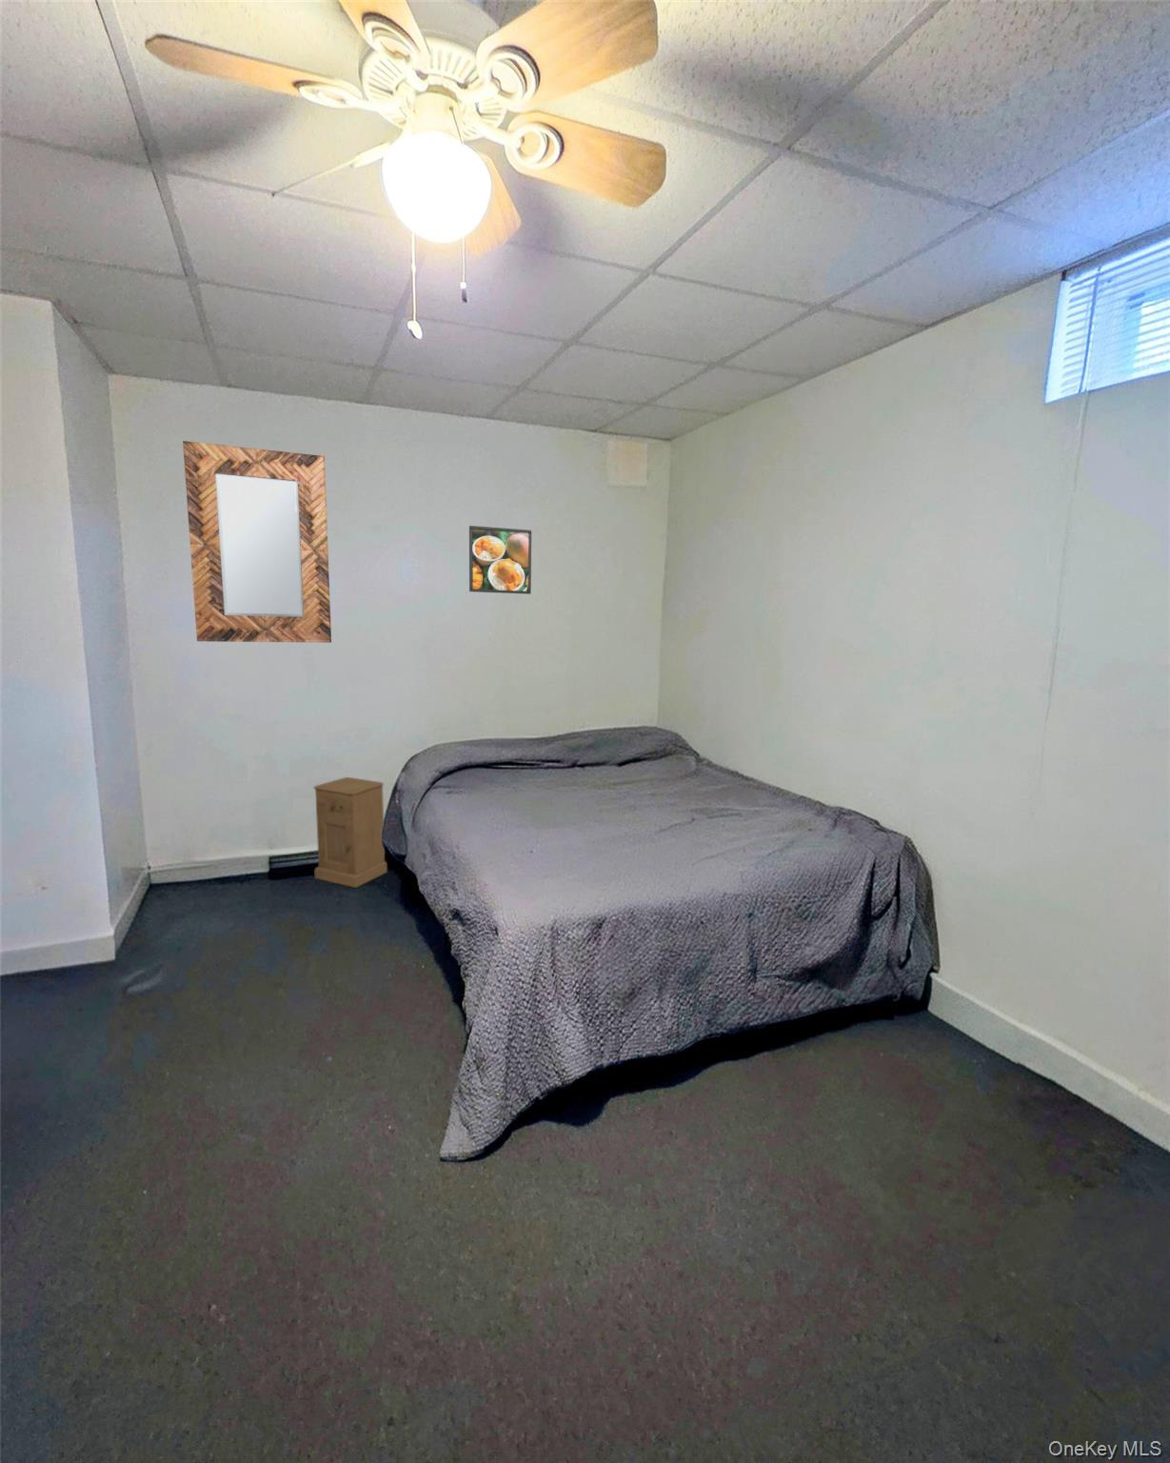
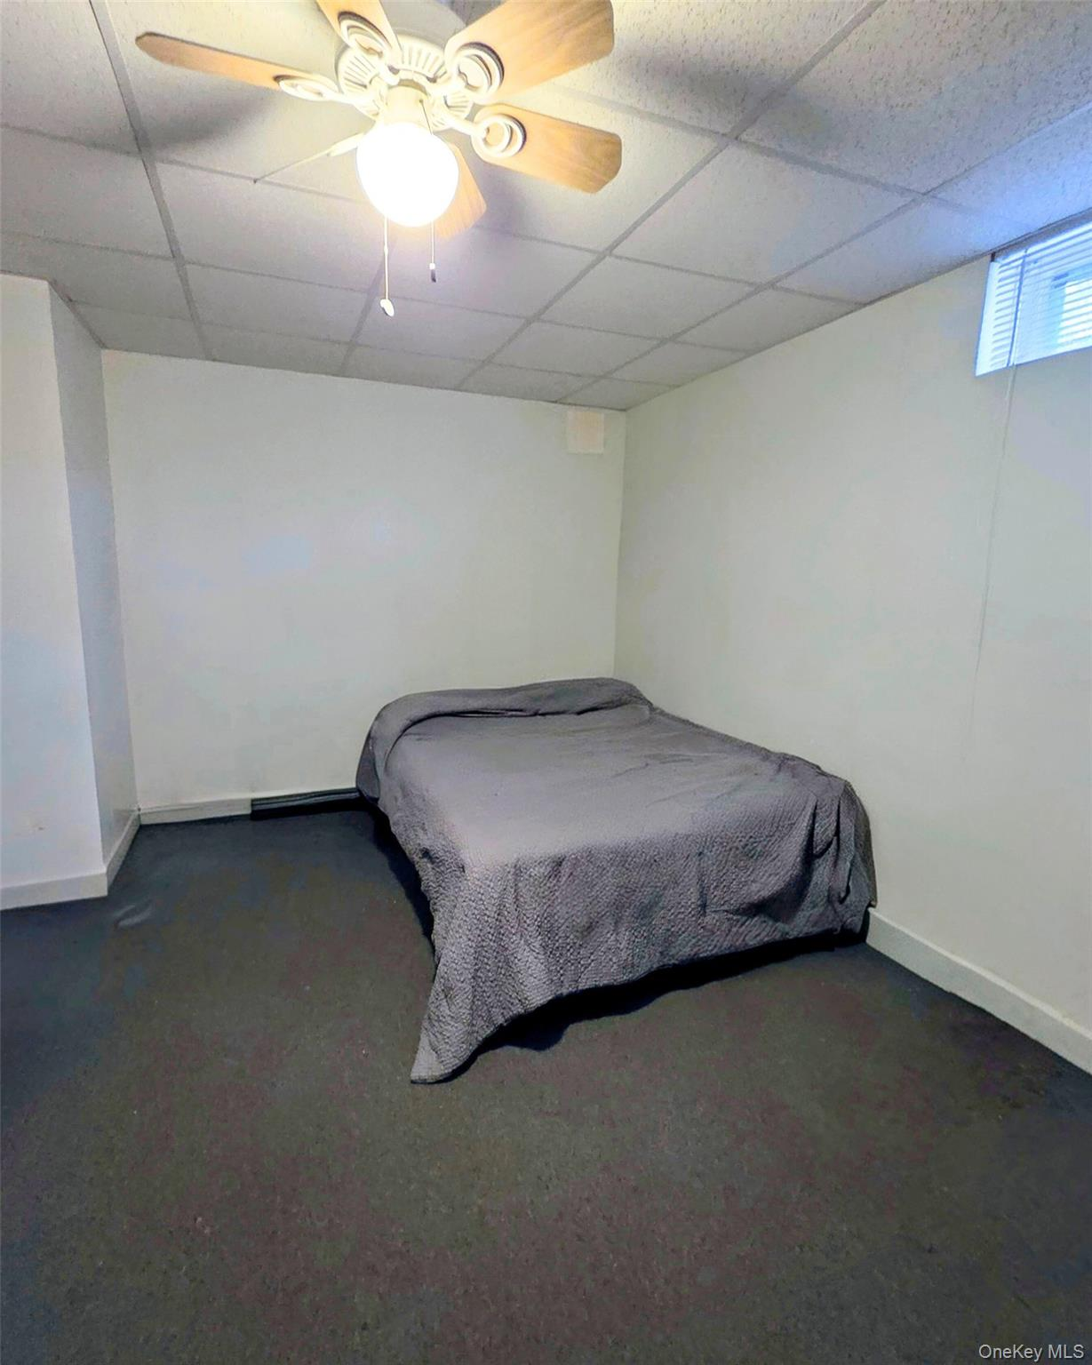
- home mirror (260, 548)
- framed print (500, 560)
- nightstand (350, 830)
